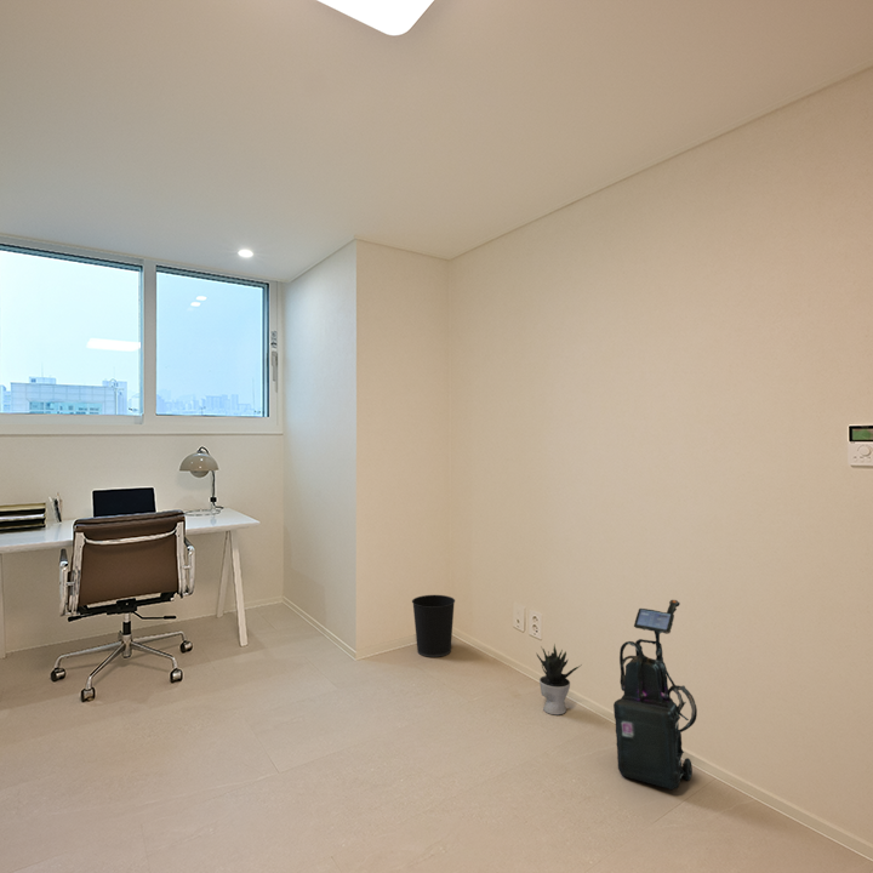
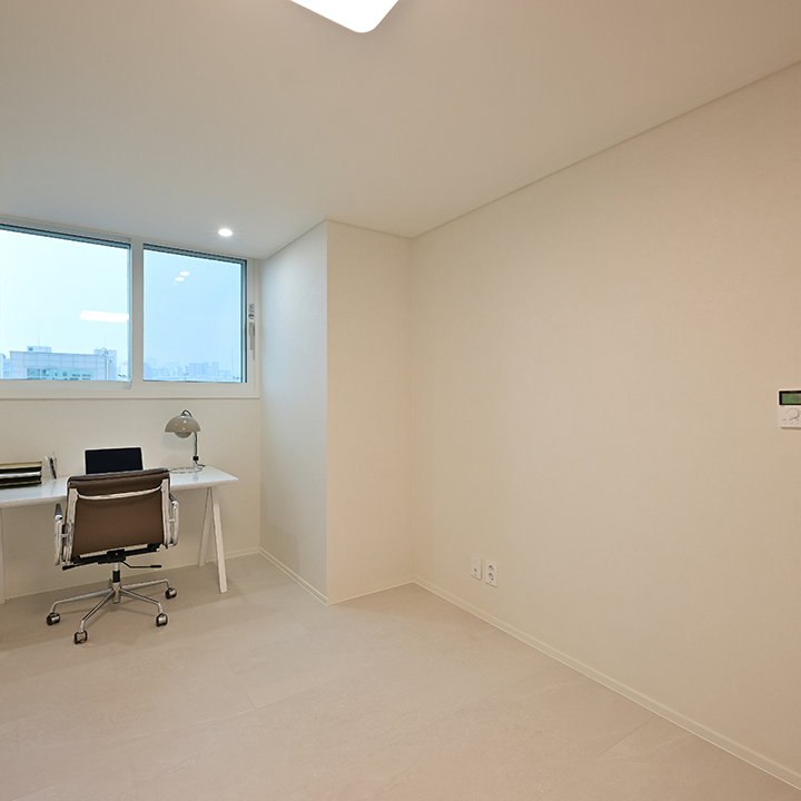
- wastebasket (433, 626)
- vacuum cleaner (652, 687)
- potted plant (552, 677)
